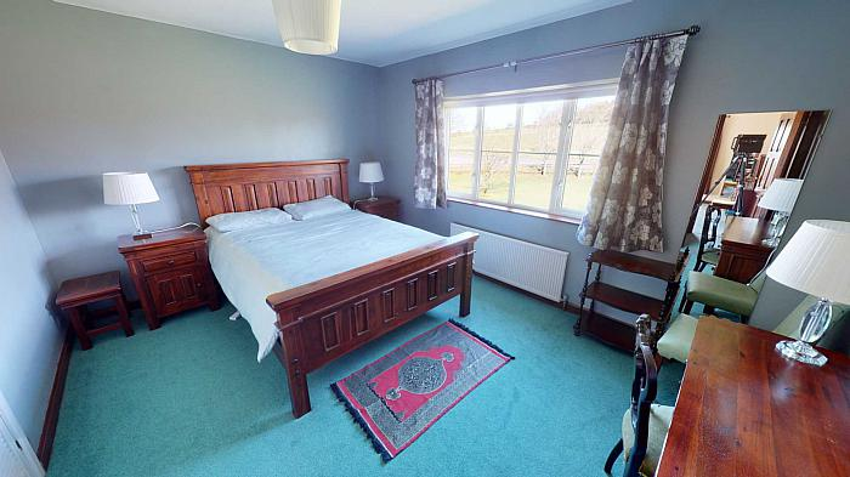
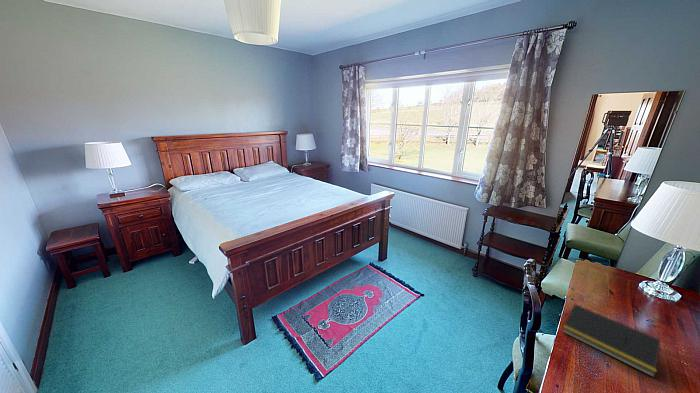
+ notepad (608, 335)
